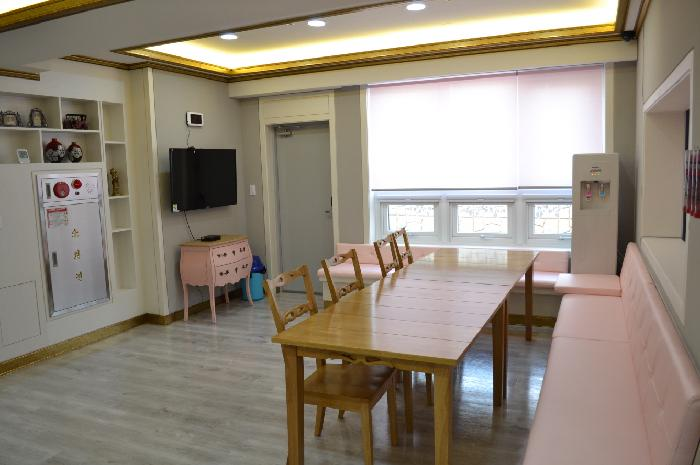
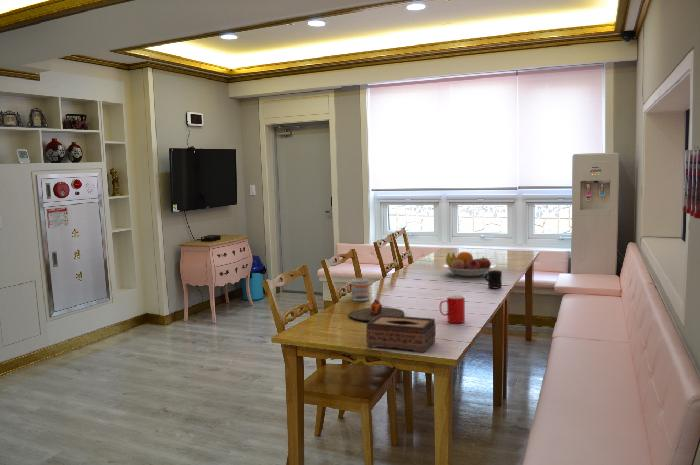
+ tissue box (401, 332)
+ mug (358, 289)
+ plate (376, 307)
+ fruit bowl (469, 263)
+ mug (492, 279)
+ cup (452, 308)
